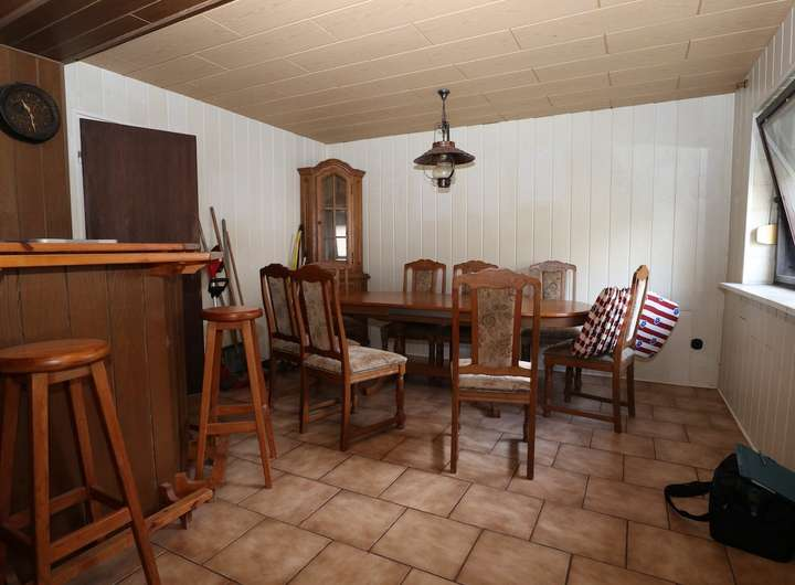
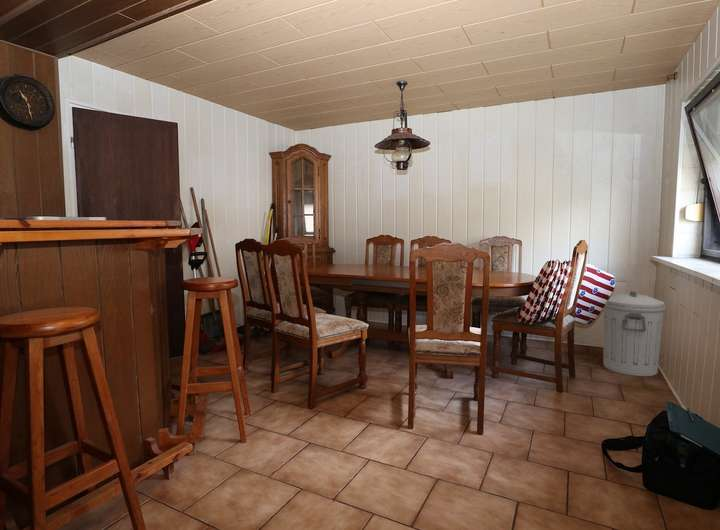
+ trash can (631, 330)
